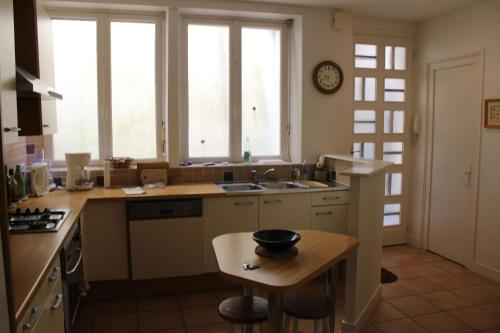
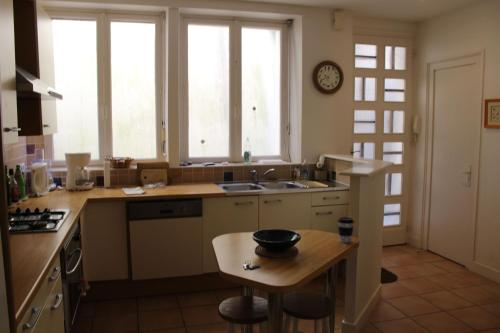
+ coffee cup (345, 229)
